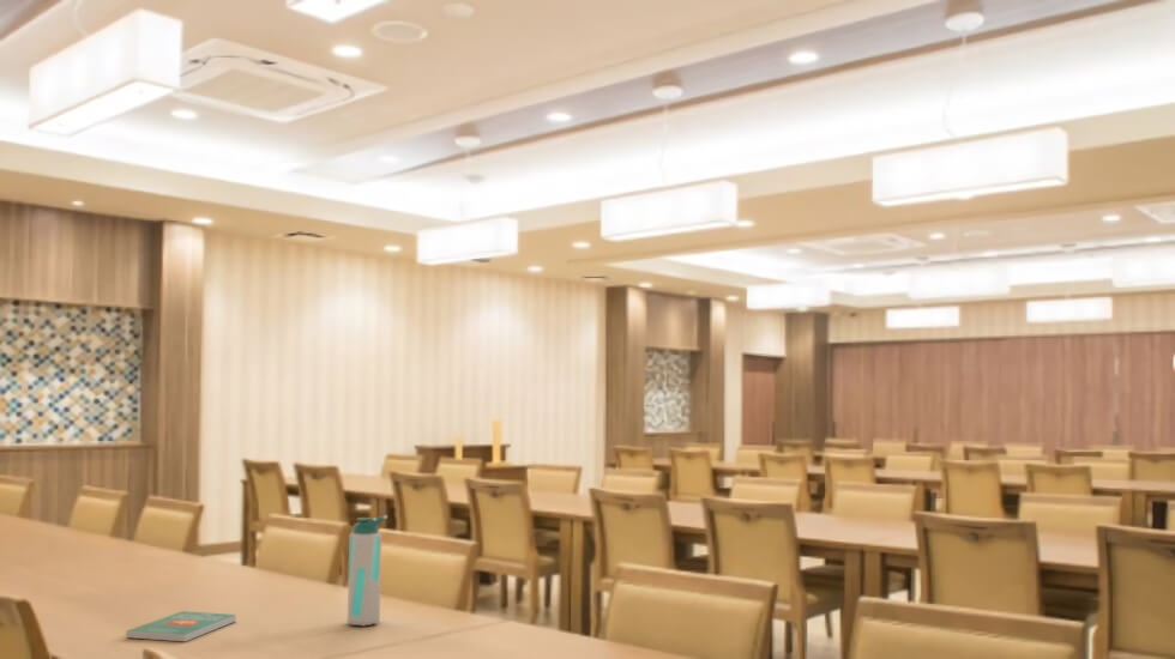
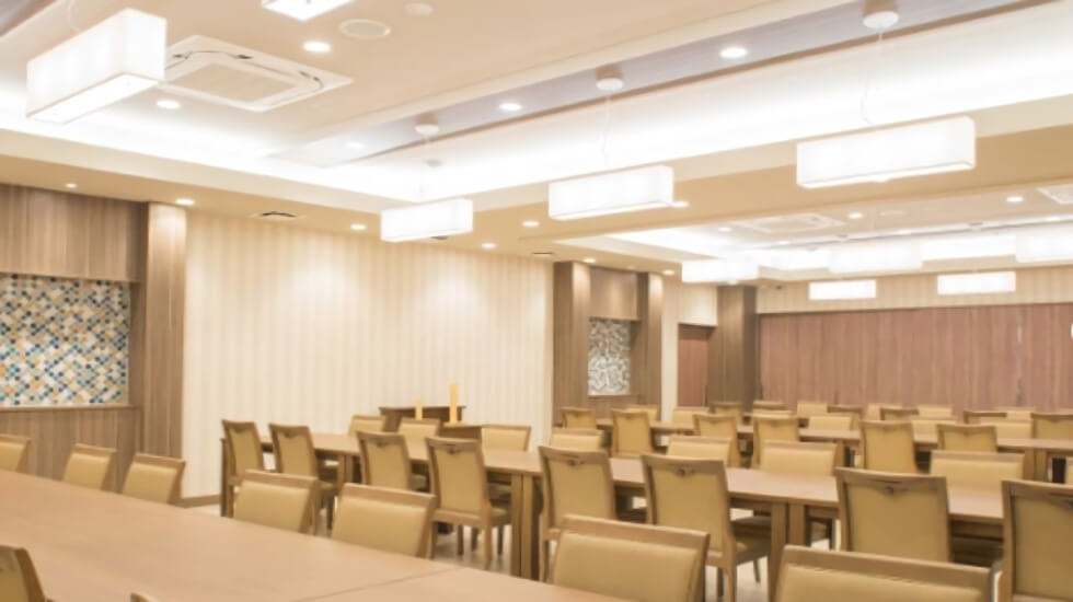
- water bottle (367, 569)
- book (182, 625)
